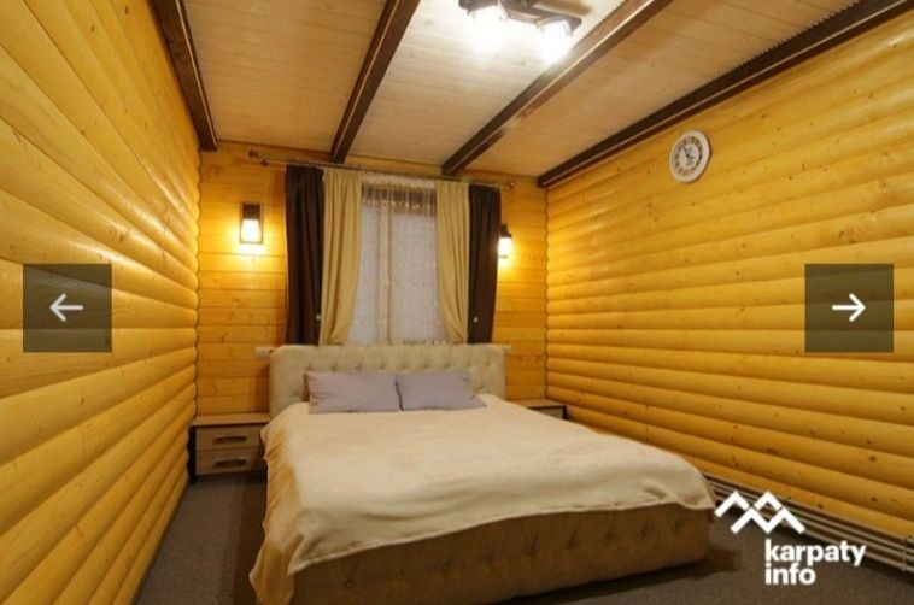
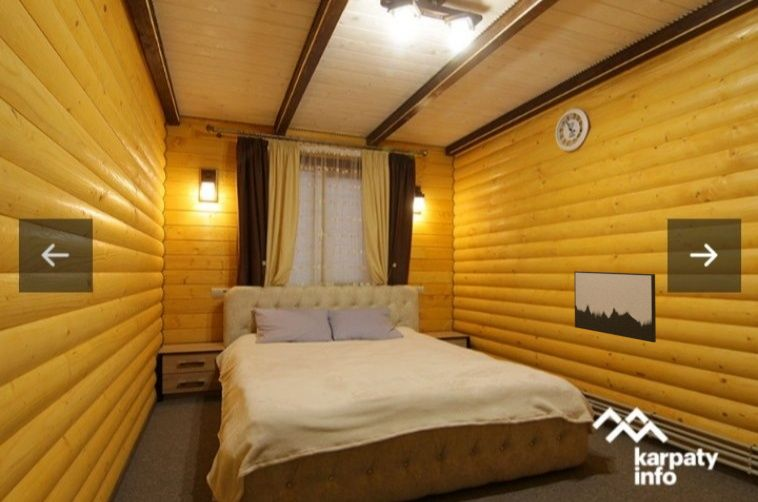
+ wall art (611, 303)
